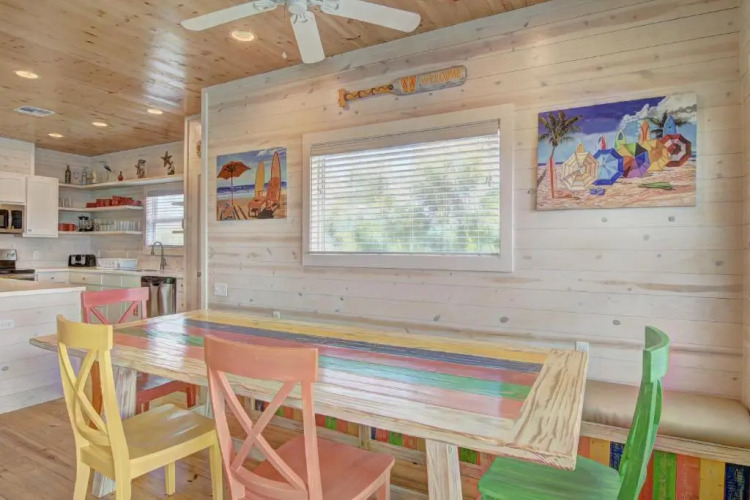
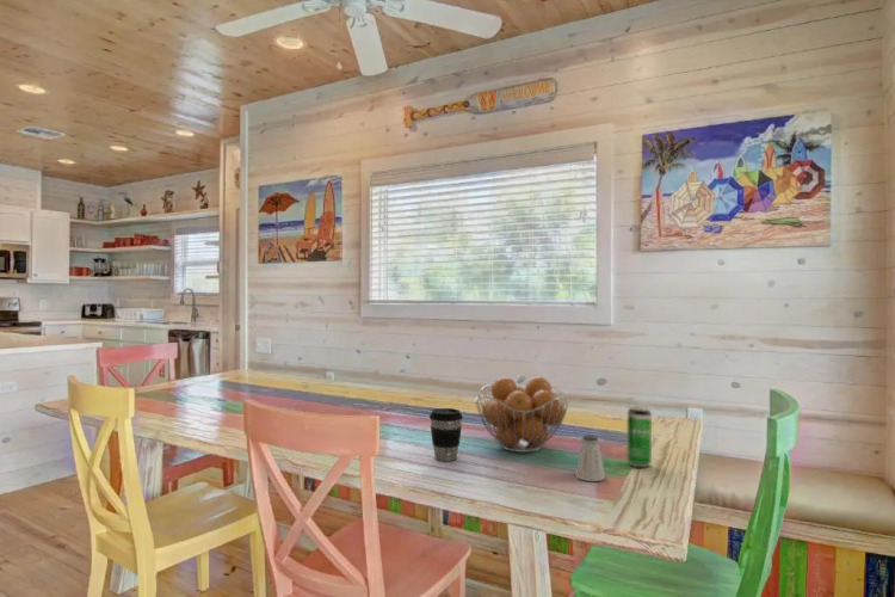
+ fruit basket (520, 412)
+ beverage can (638, 436)
+ coffee cup (445, 433)
+ saltshaker (590, 456)
